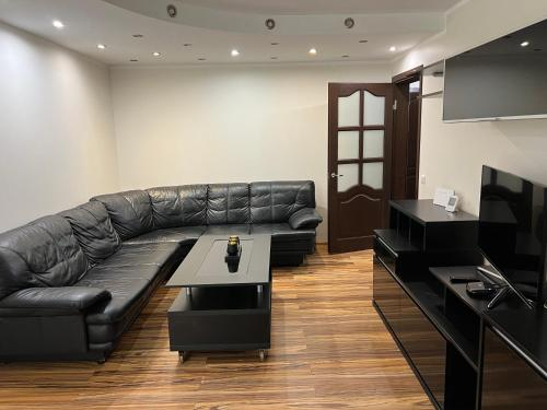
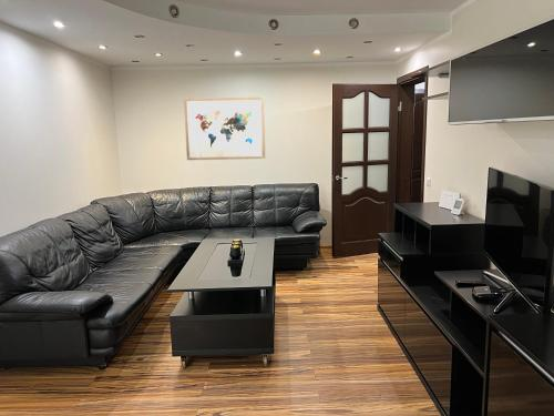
+ wall art (225, 129)
